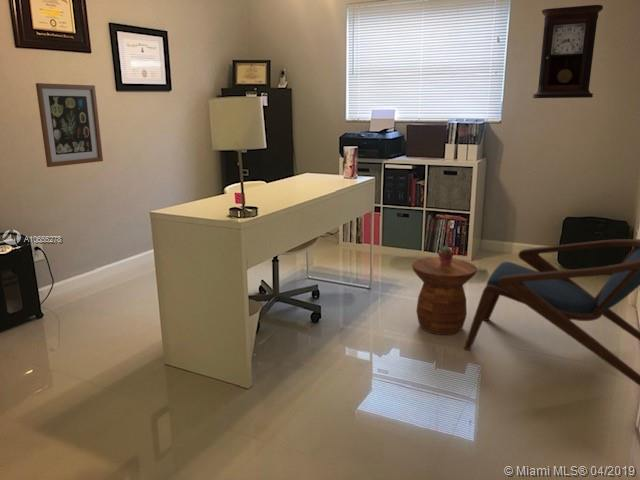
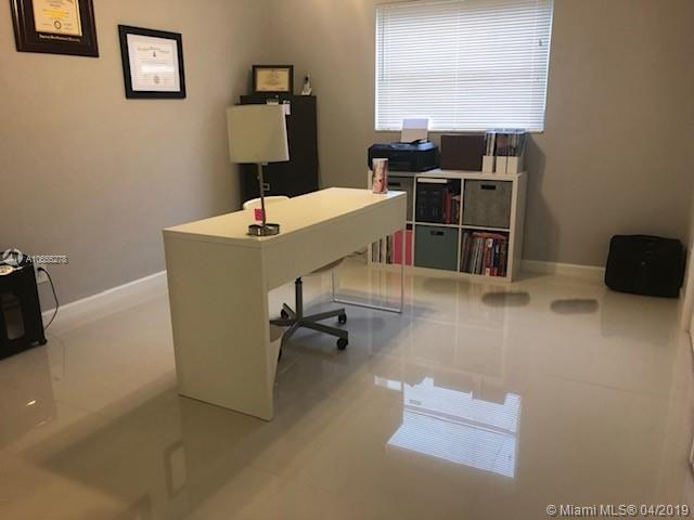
- pendulum clock (566, 54)
- potted succulent (445, 254)
- wall art (71, 124)
- armchair (568, 295)
- side table (442, 296)
